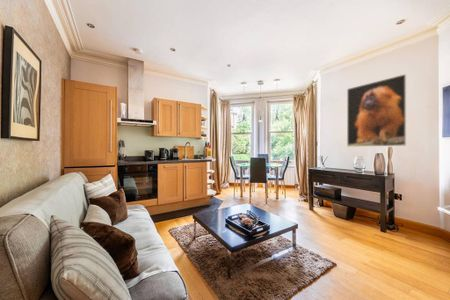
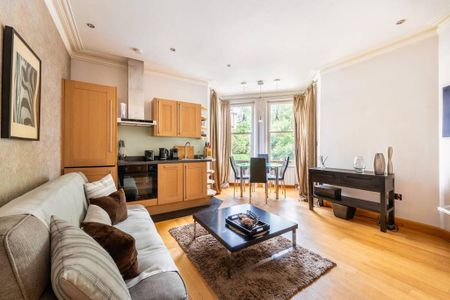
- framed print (373, 114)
